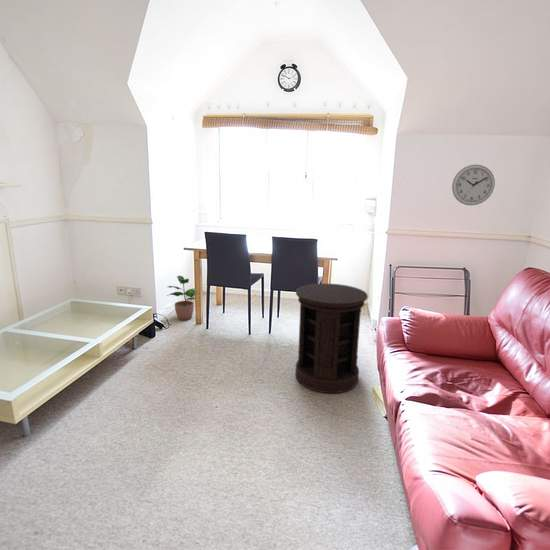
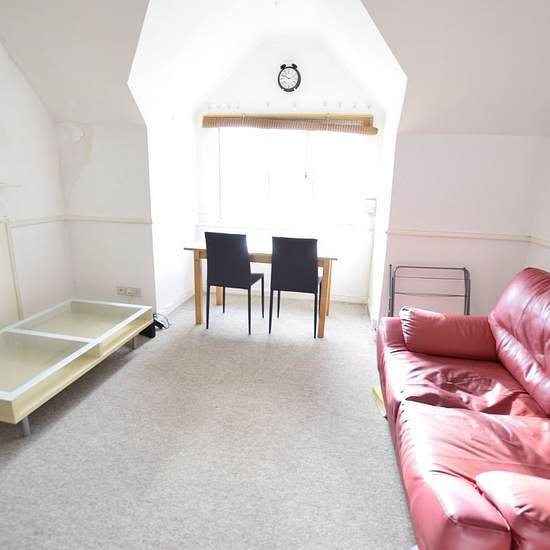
- side table (328, 335)
- wall clock (473, 185)
- potted plant (184, 296)
